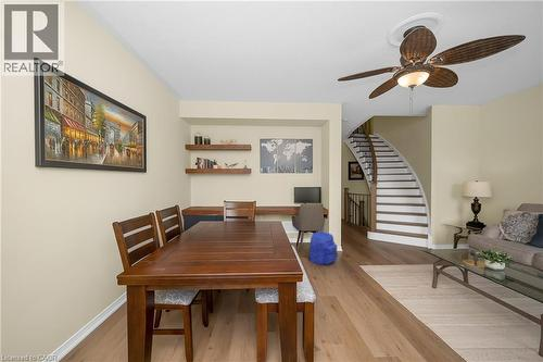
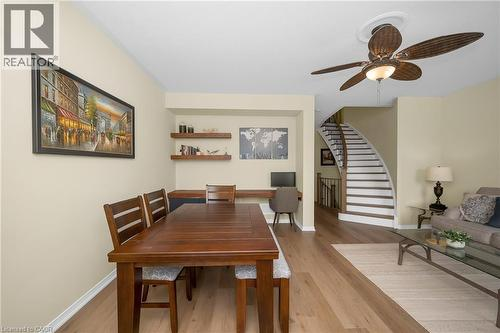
- backpack (324, 247)
